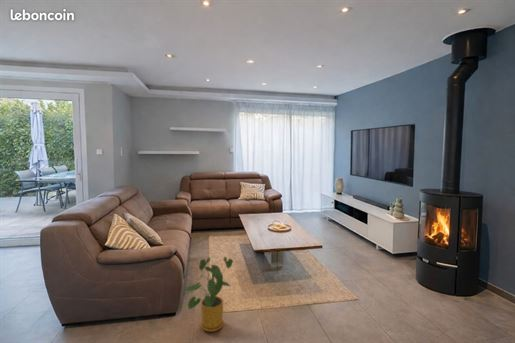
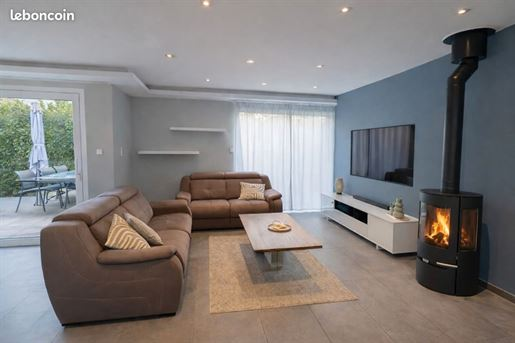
- house plant (210, 294)
